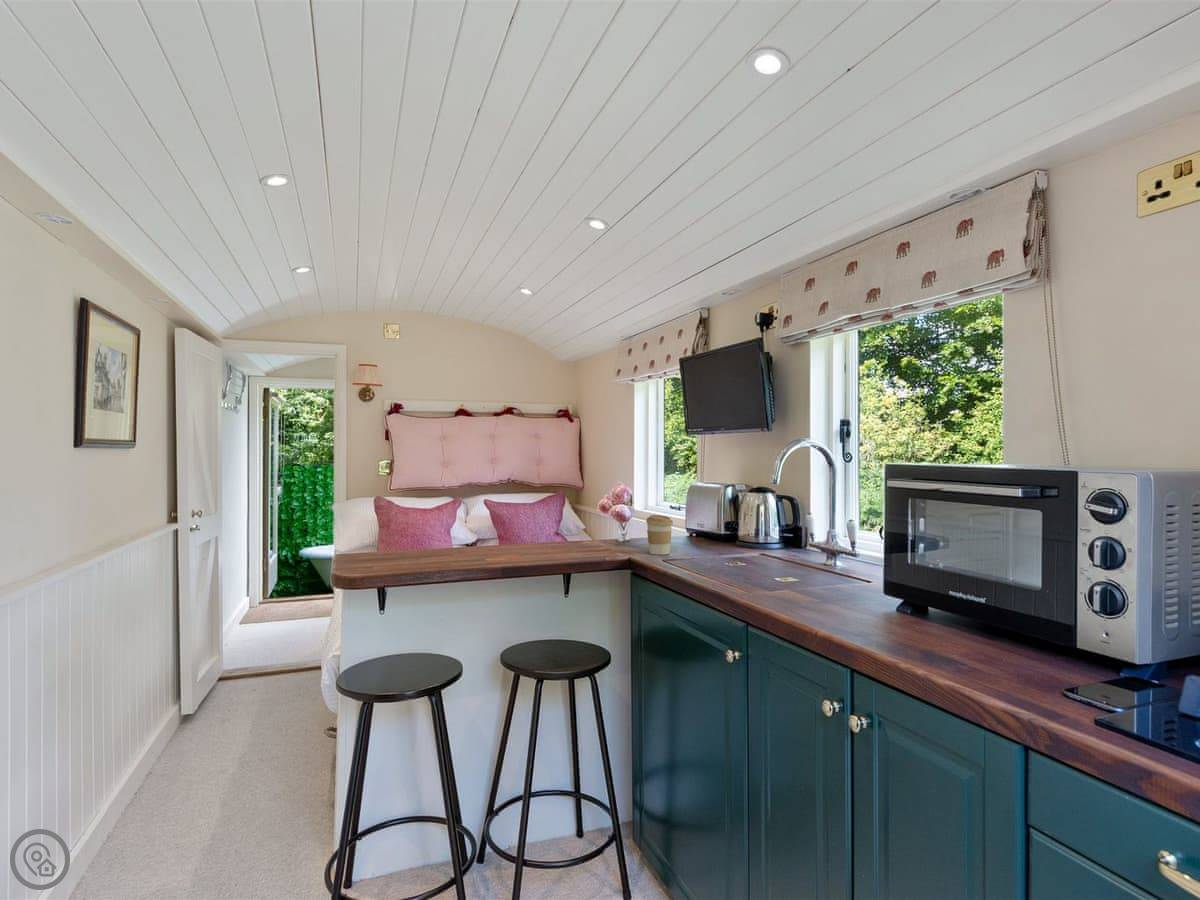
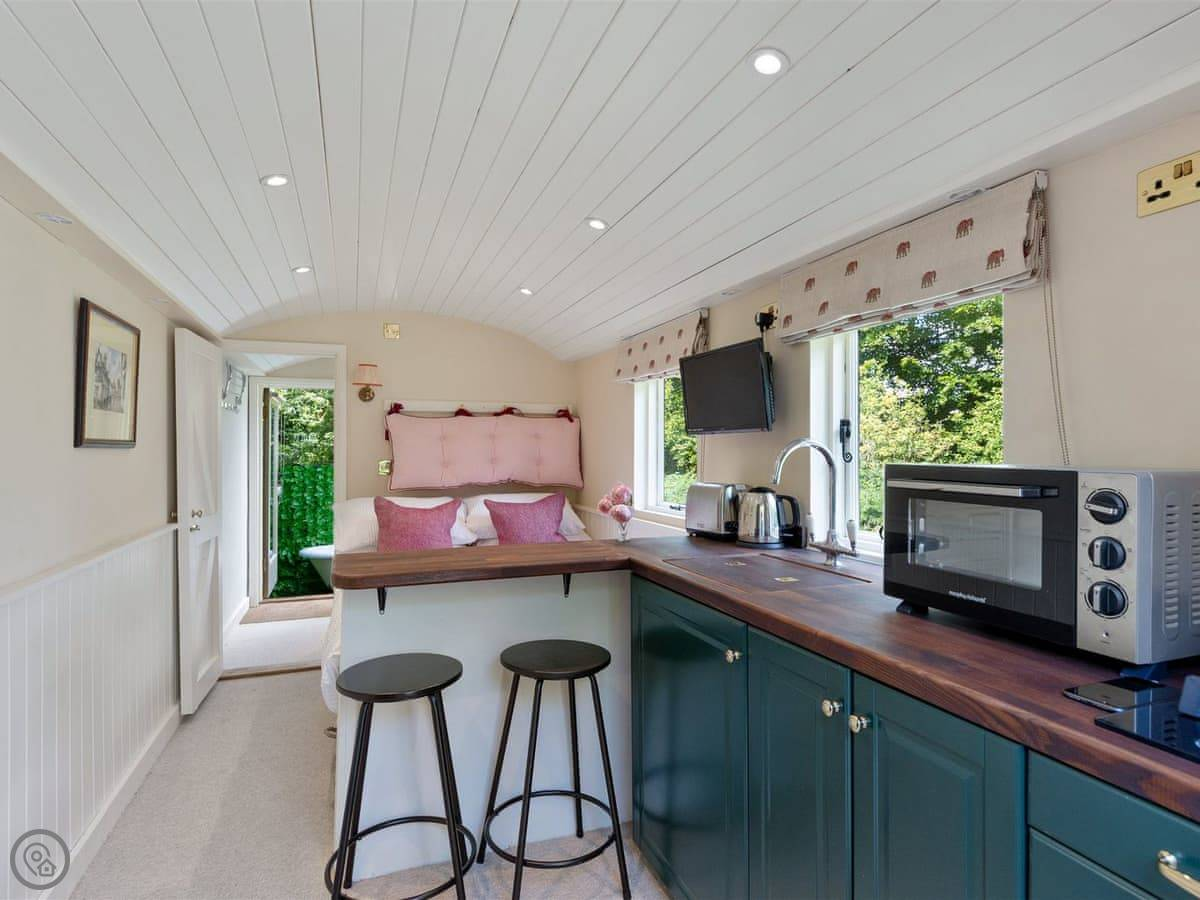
- coffee cup (659, 534)
